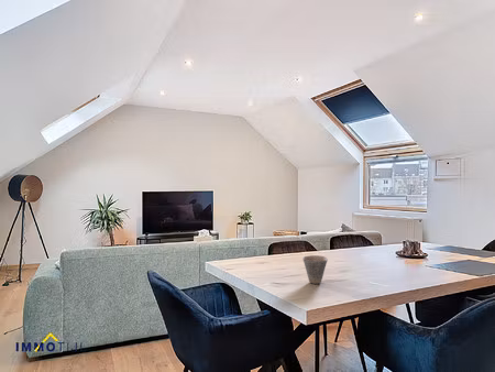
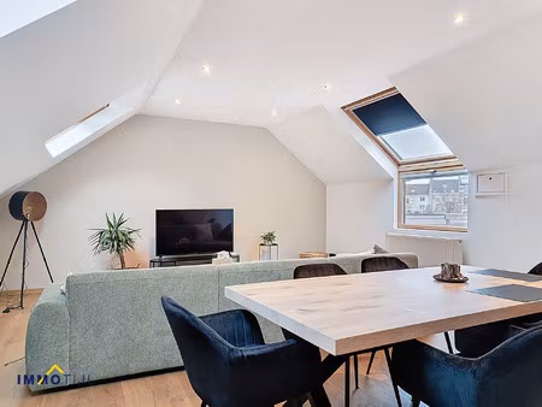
- cup (315, 270)
